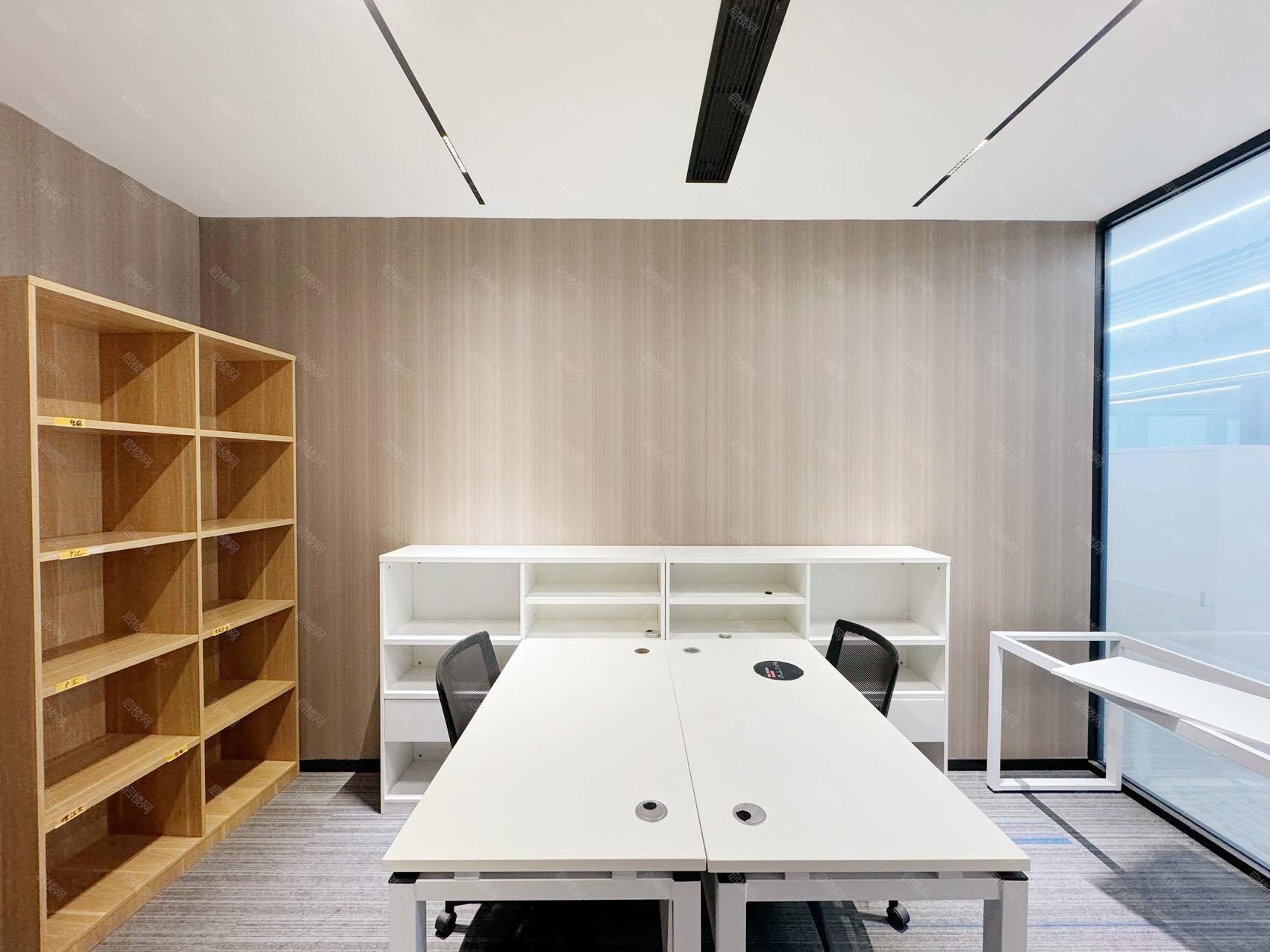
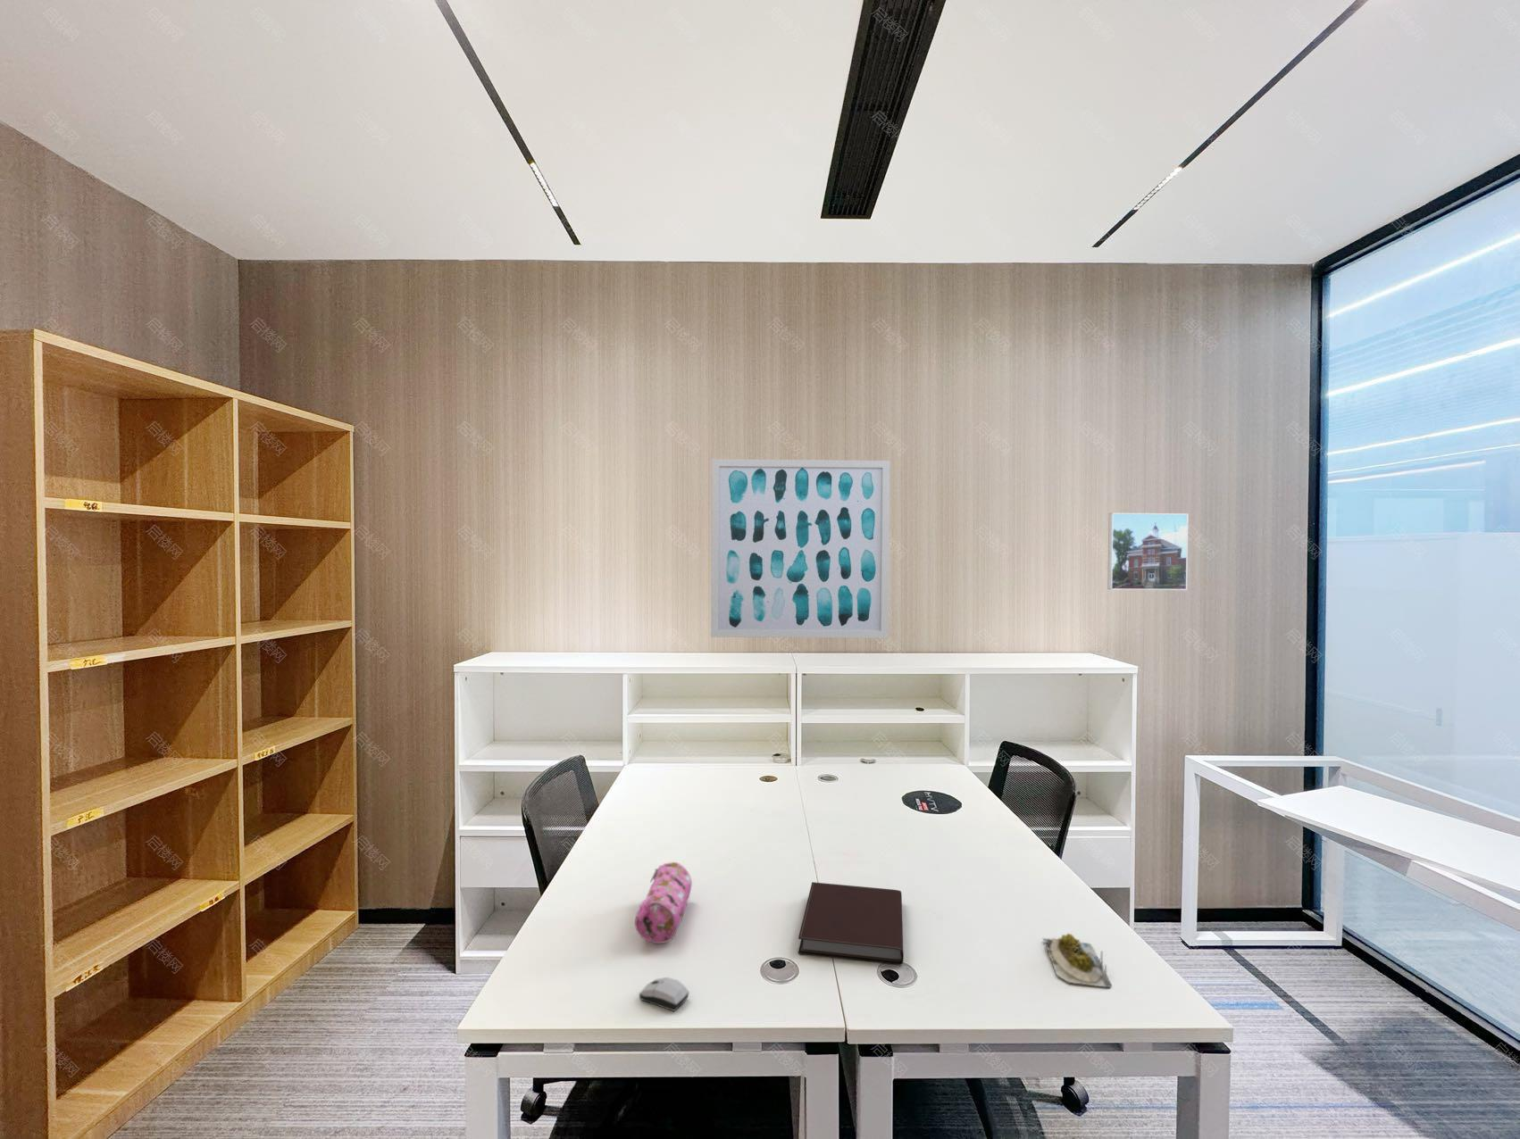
+ succulent plant (1075, 954)
+ computer mouse (663, 989)
+ notebook (853, 919)
+ pencil case (664, 901)
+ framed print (1148, 550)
+ wall art (801, 548)
